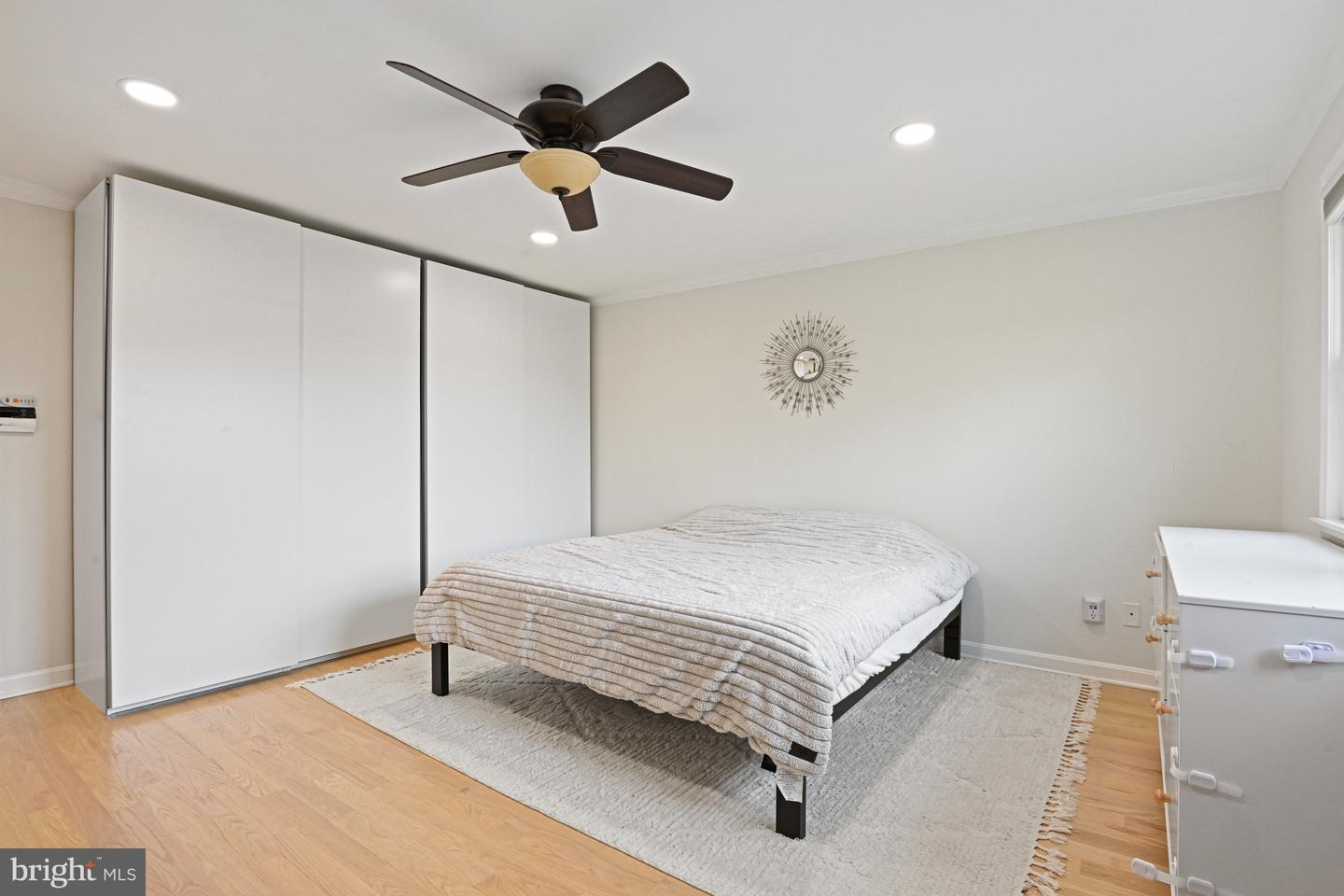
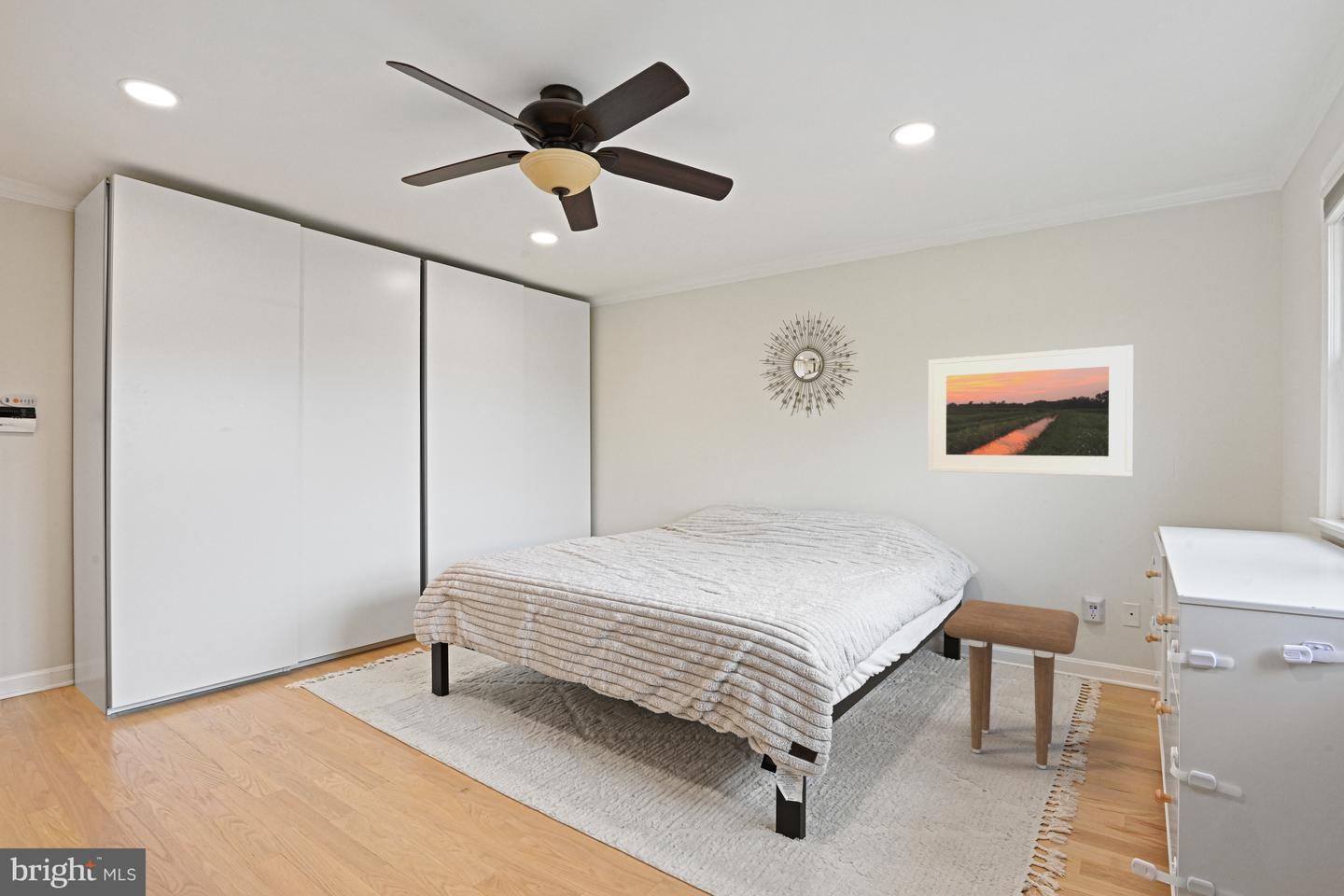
+ side table (990, 680)
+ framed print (1022, 413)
